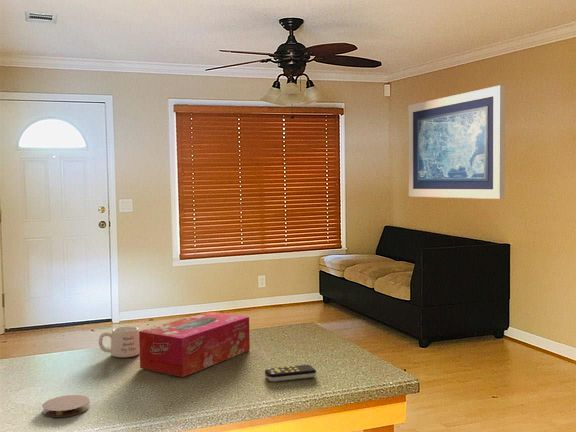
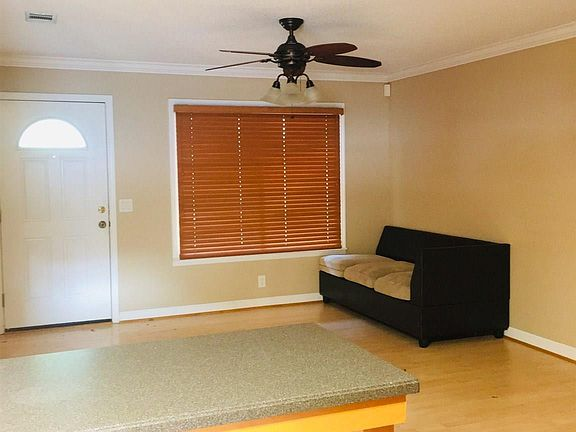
- tissue box (197, 341)
- remote control (290, 372)
- coaster (66, 405)
- mug (120, 342)
- wall art (451, 147)
